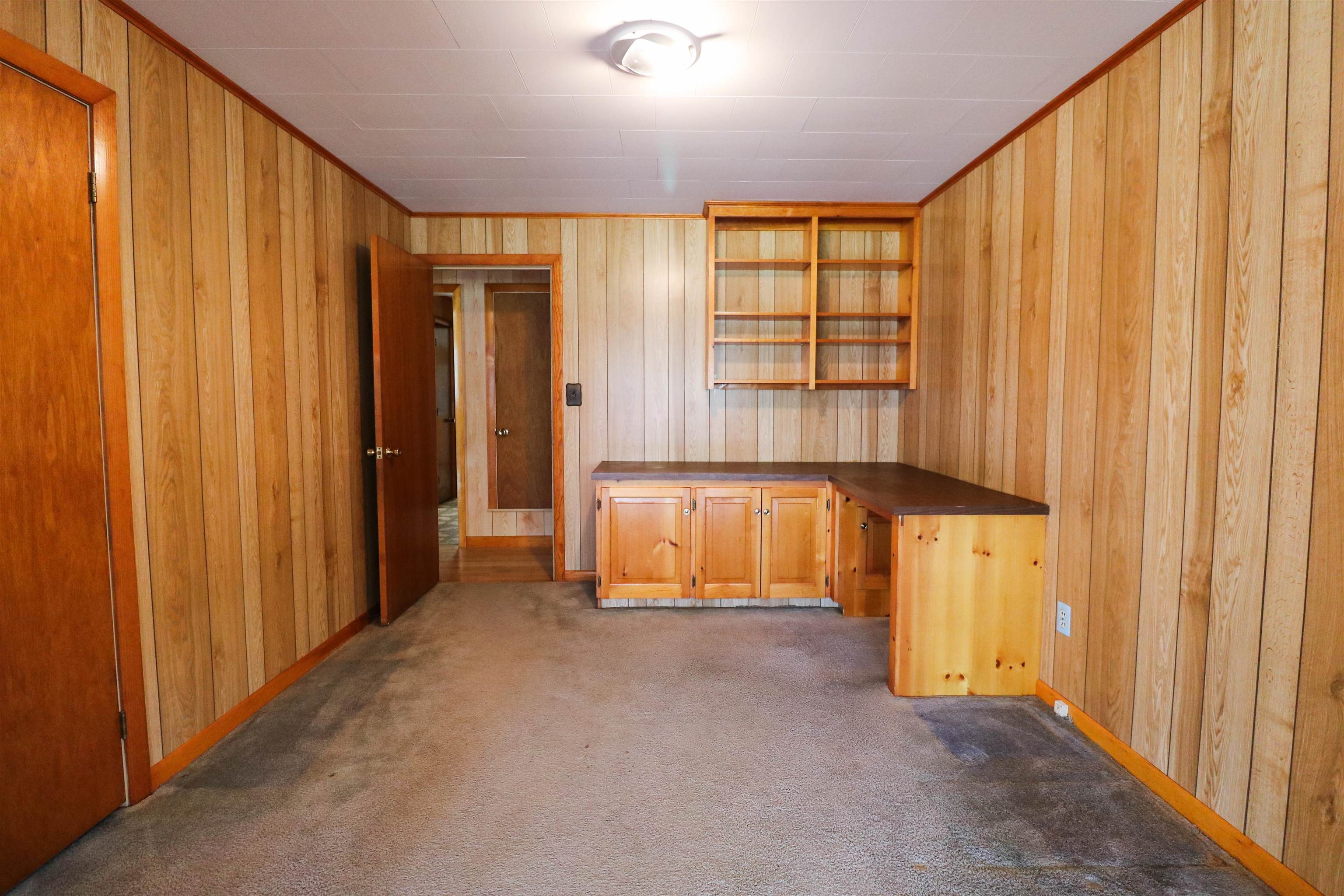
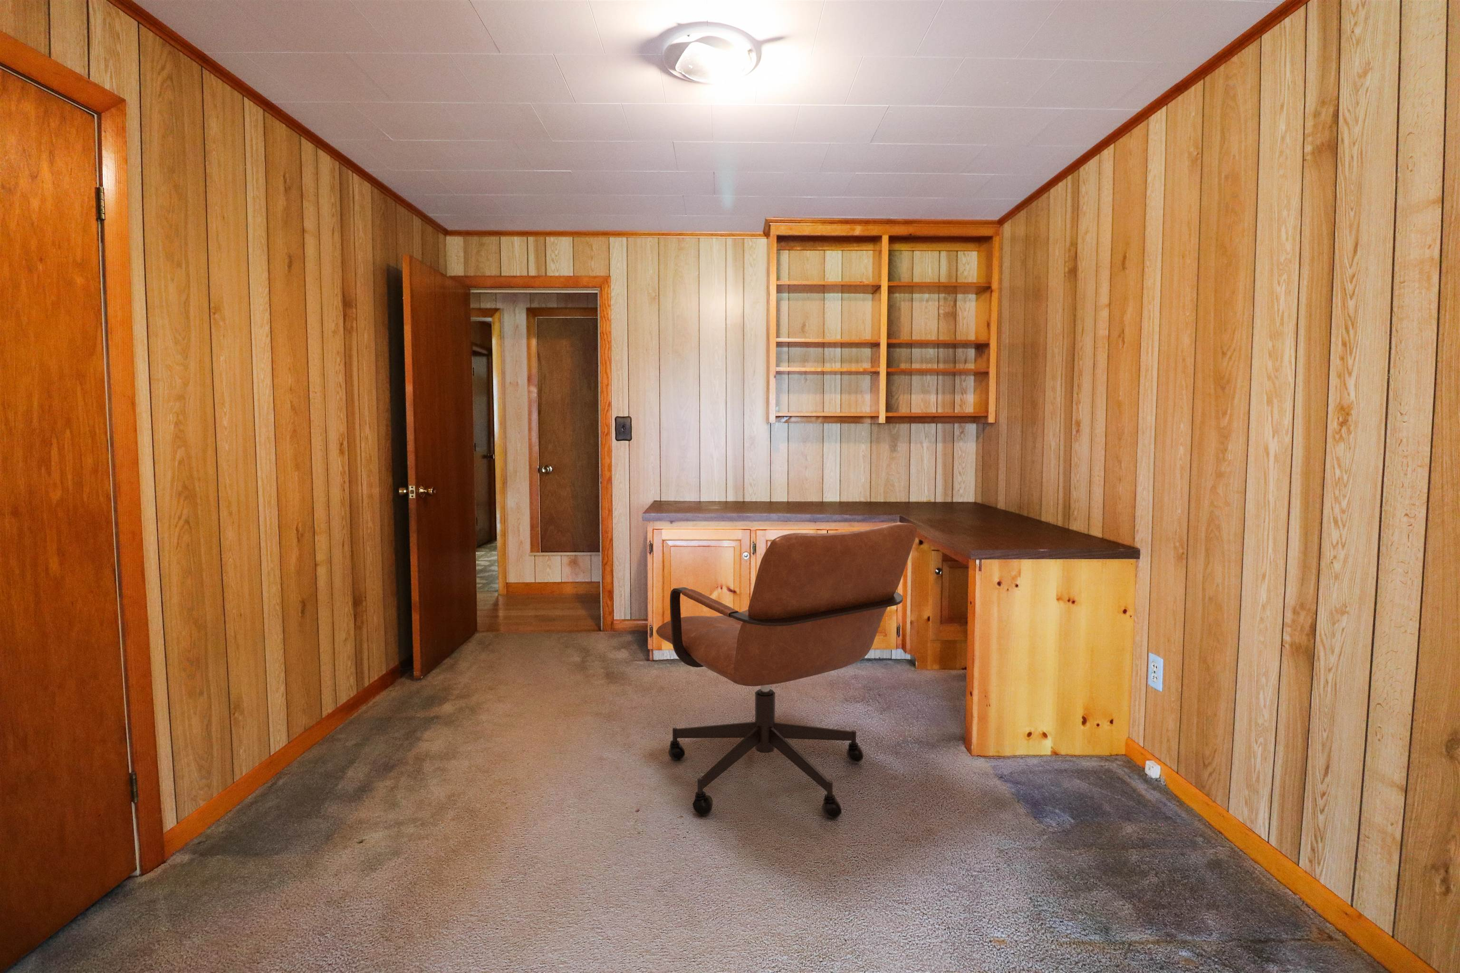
+ chair (778, 650)
